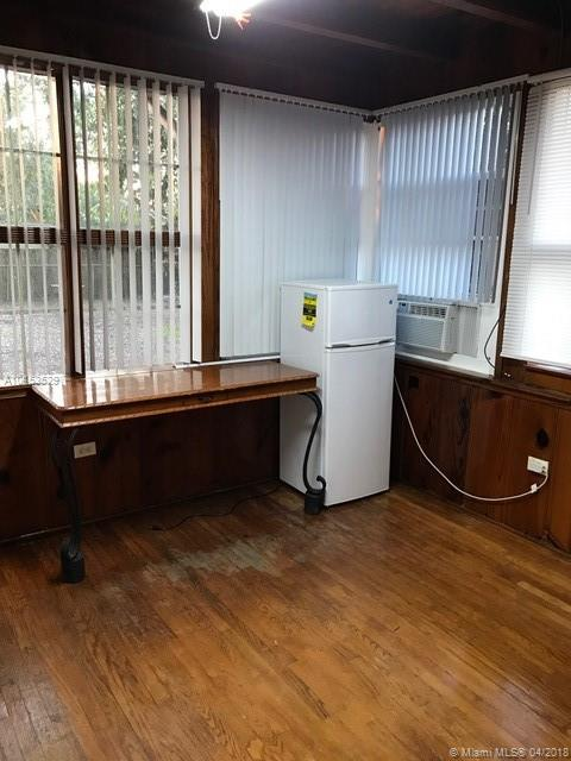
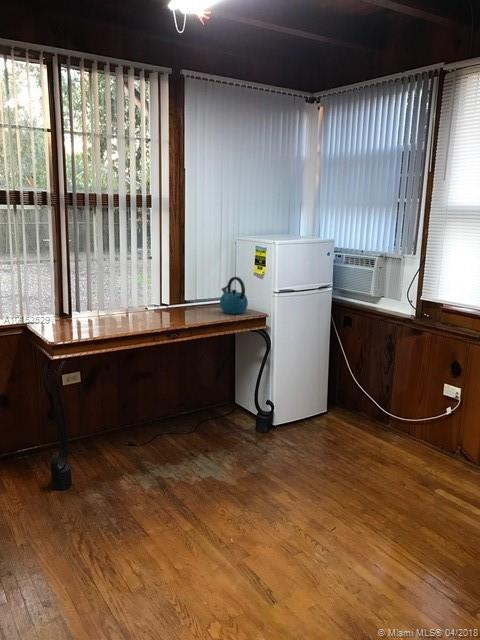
+ kettle (232, 294)
